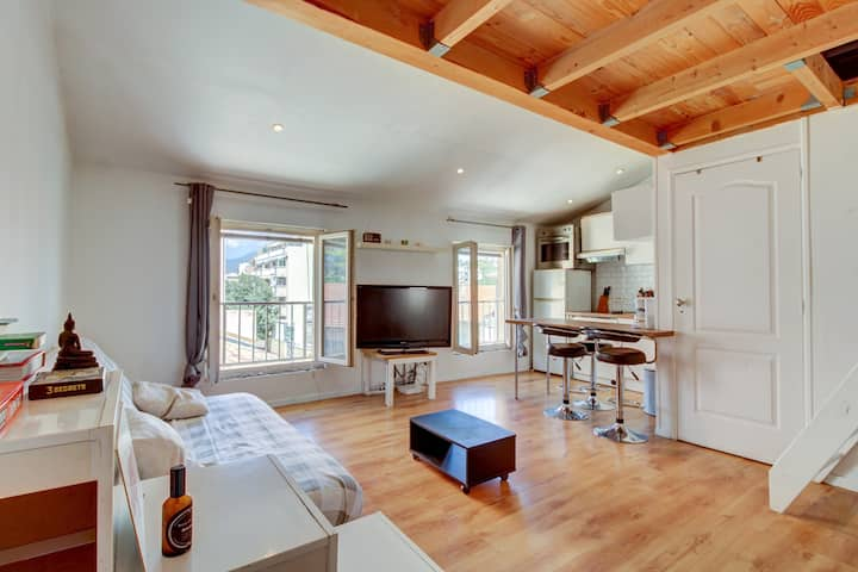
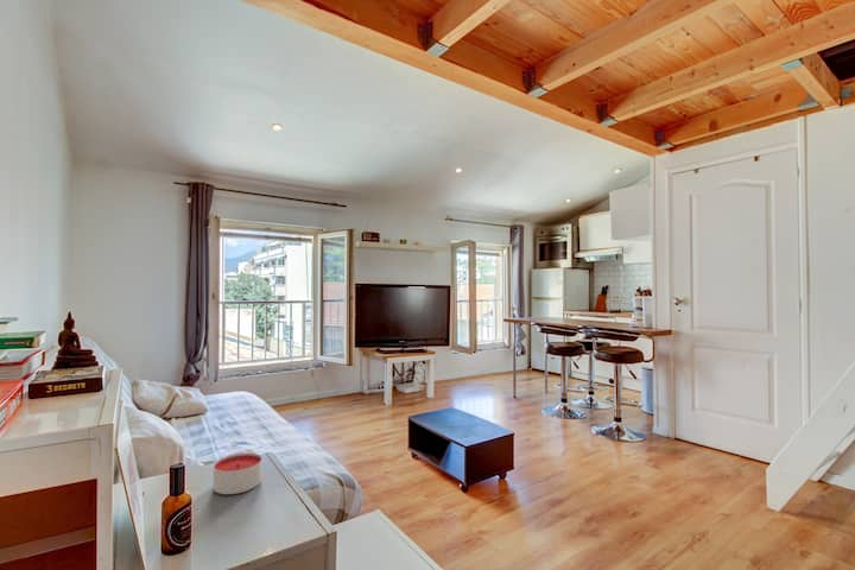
+ candle (238, 471)
